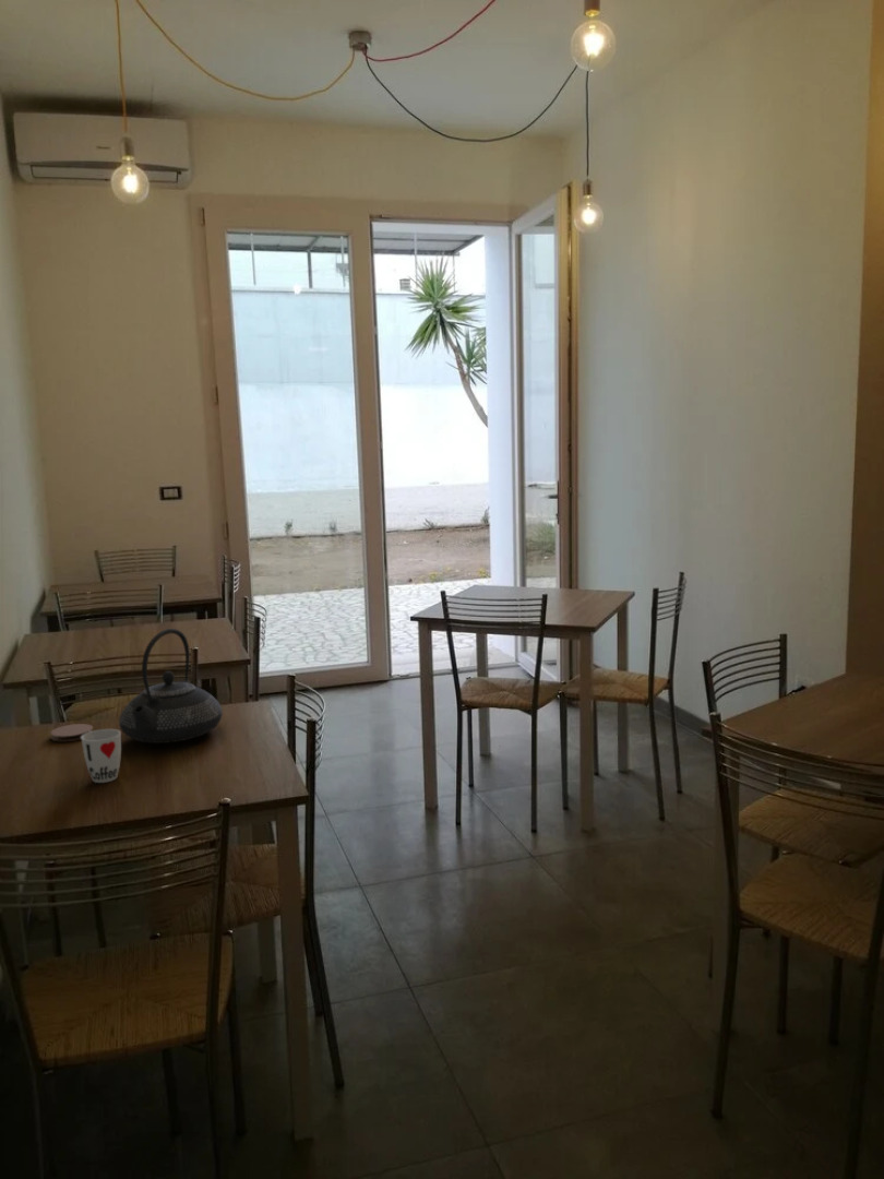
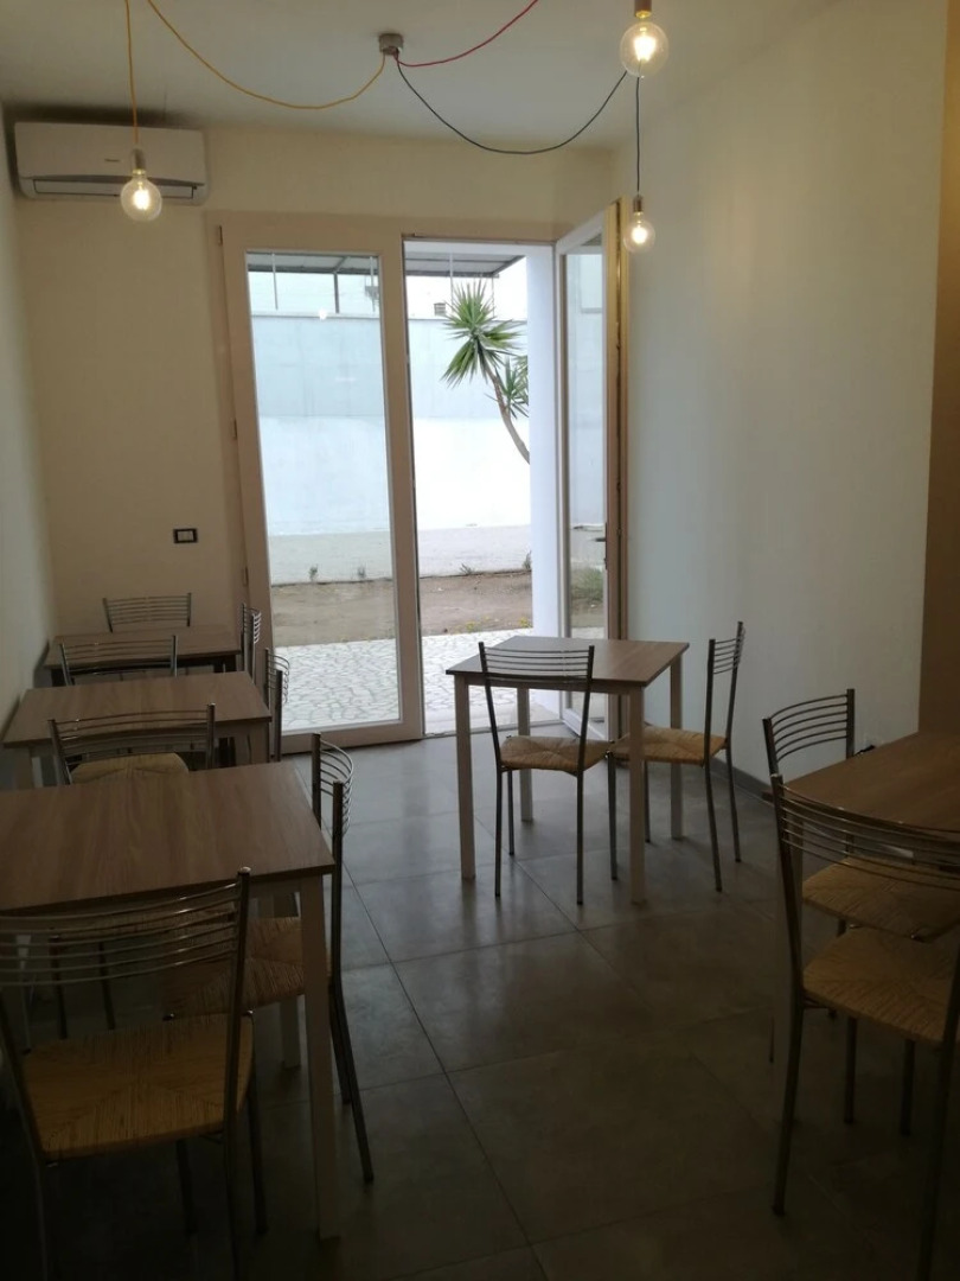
- teapot (165, 684)
- cup (103, 757)
- coaster (72, 733)
